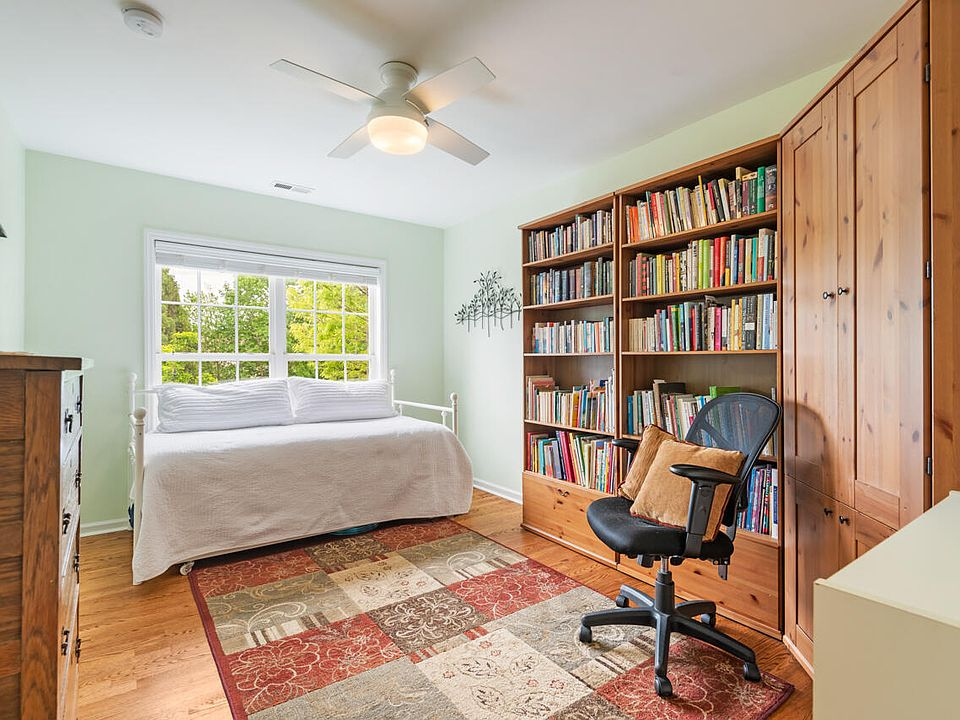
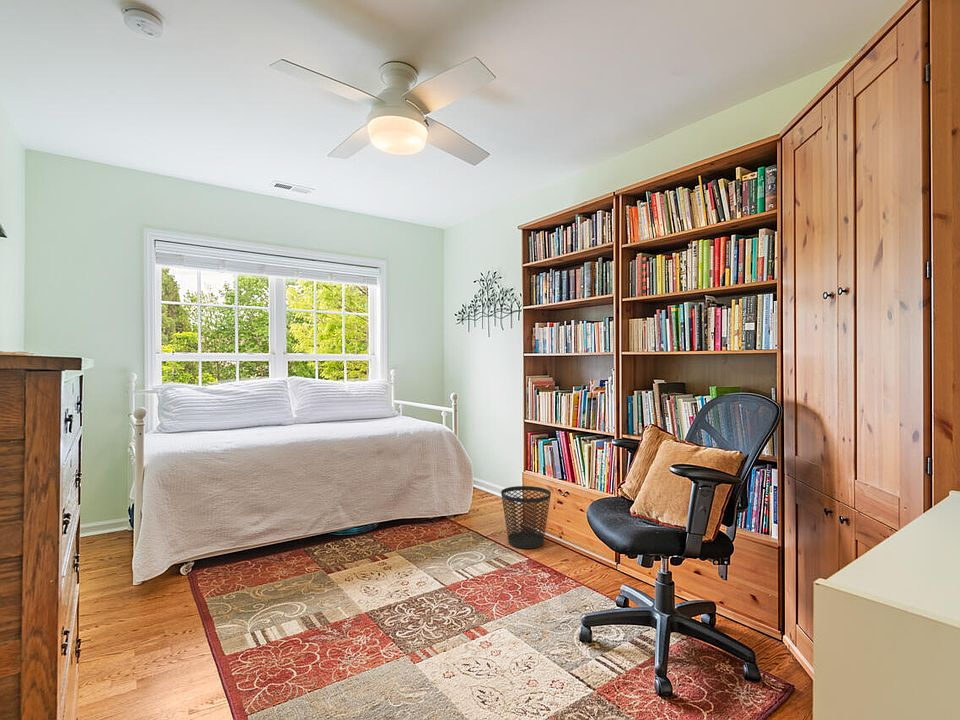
+ wastebasket (525, 517)
